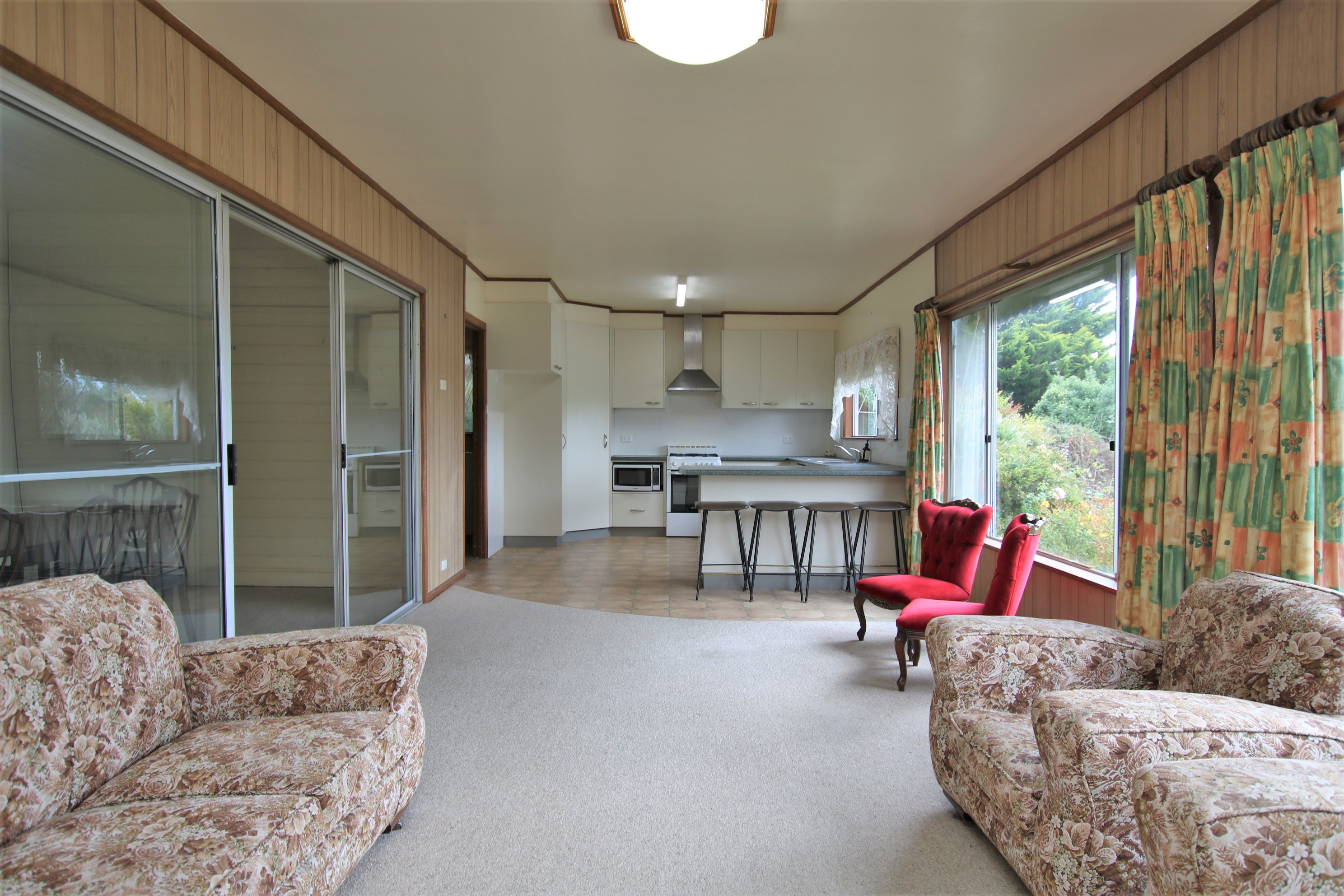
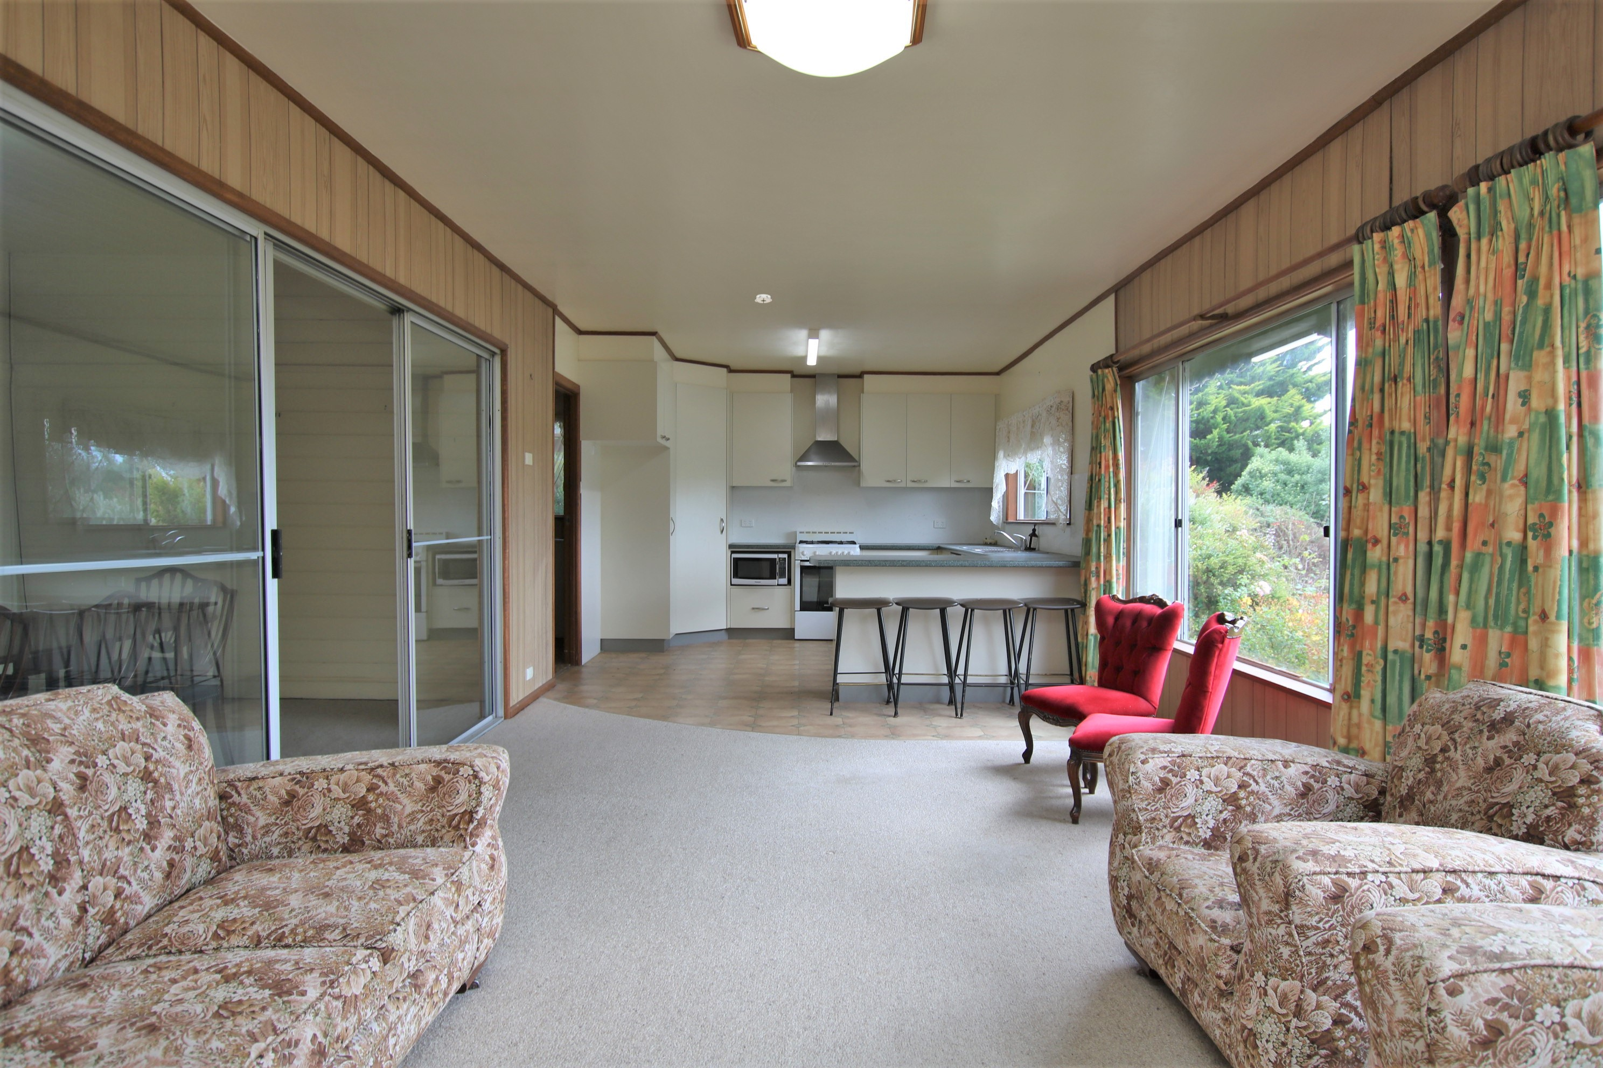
+ smoke detector (762, 299)
